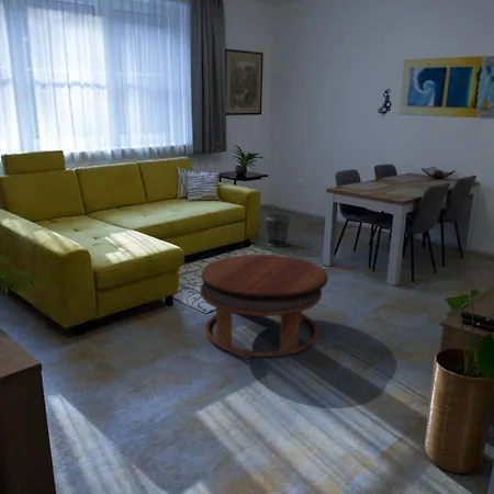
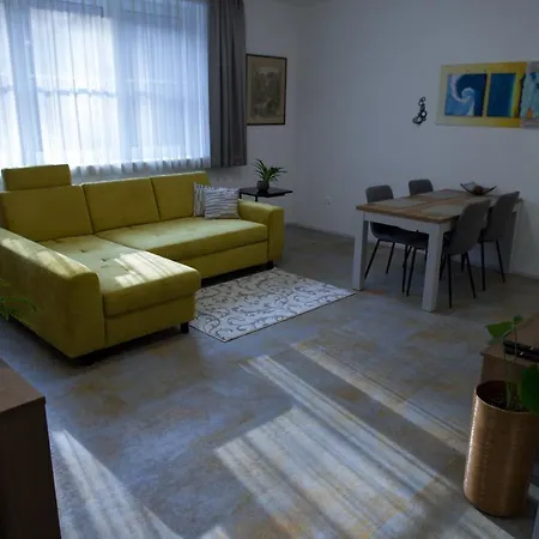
- waste bin (277, 229)
- coffee table (262, 302)
